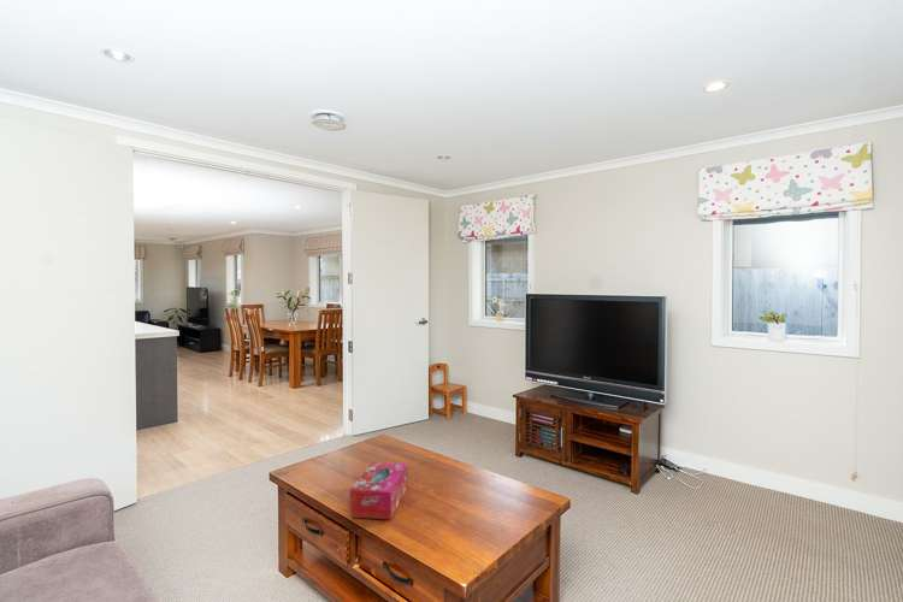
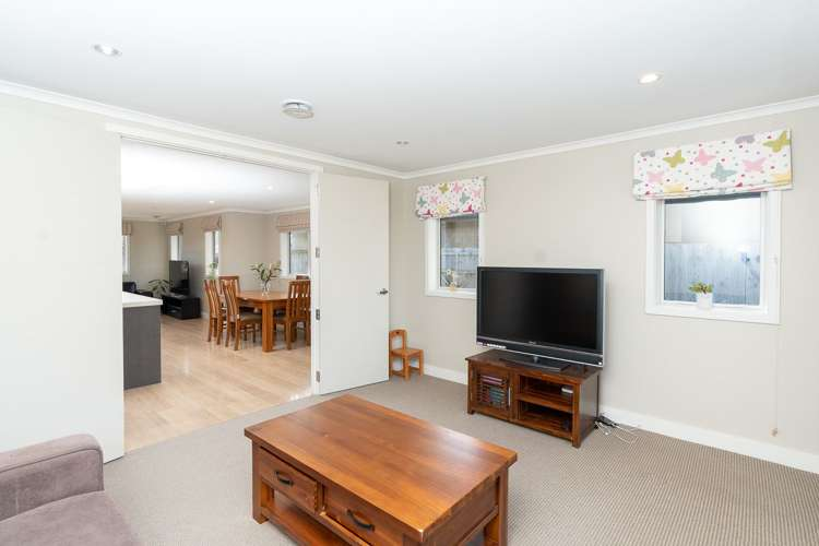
- tissue box (380, 488)
